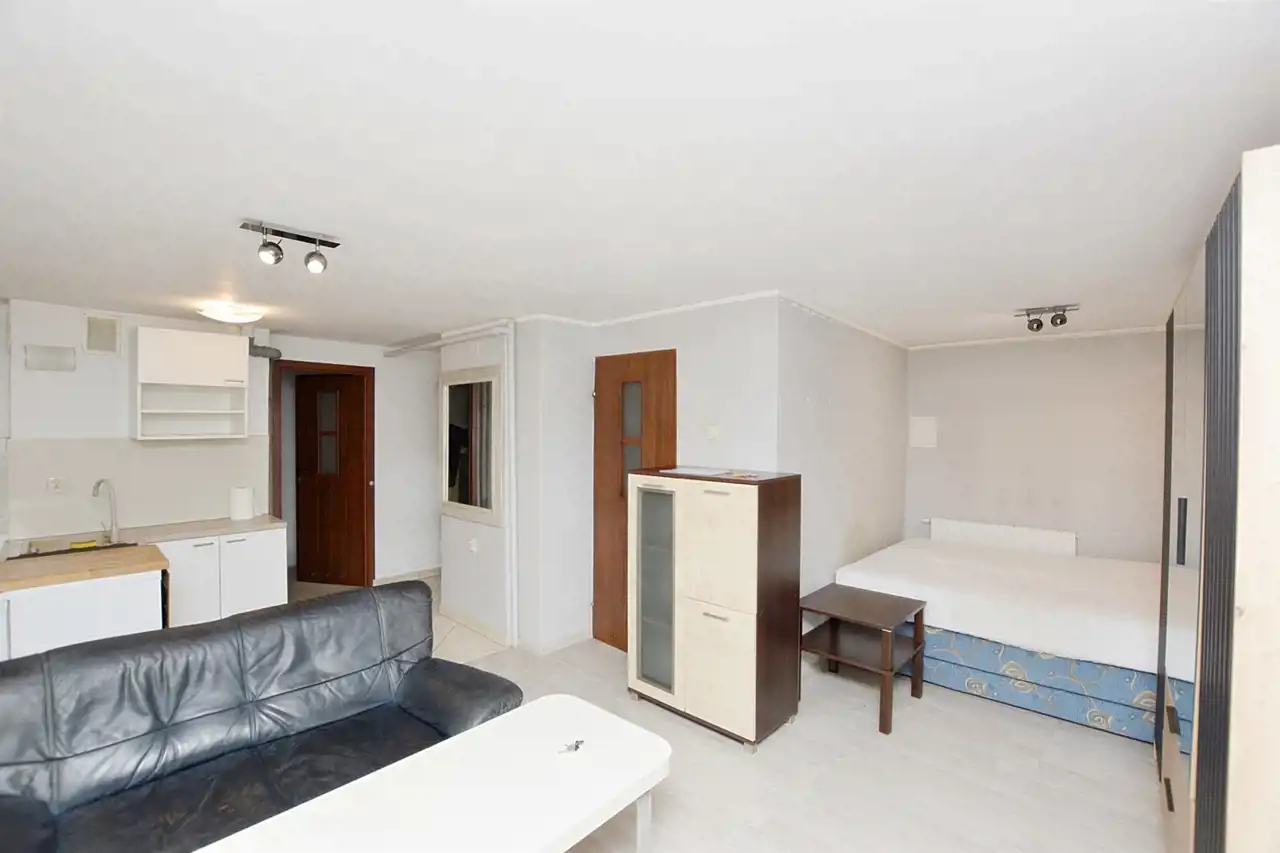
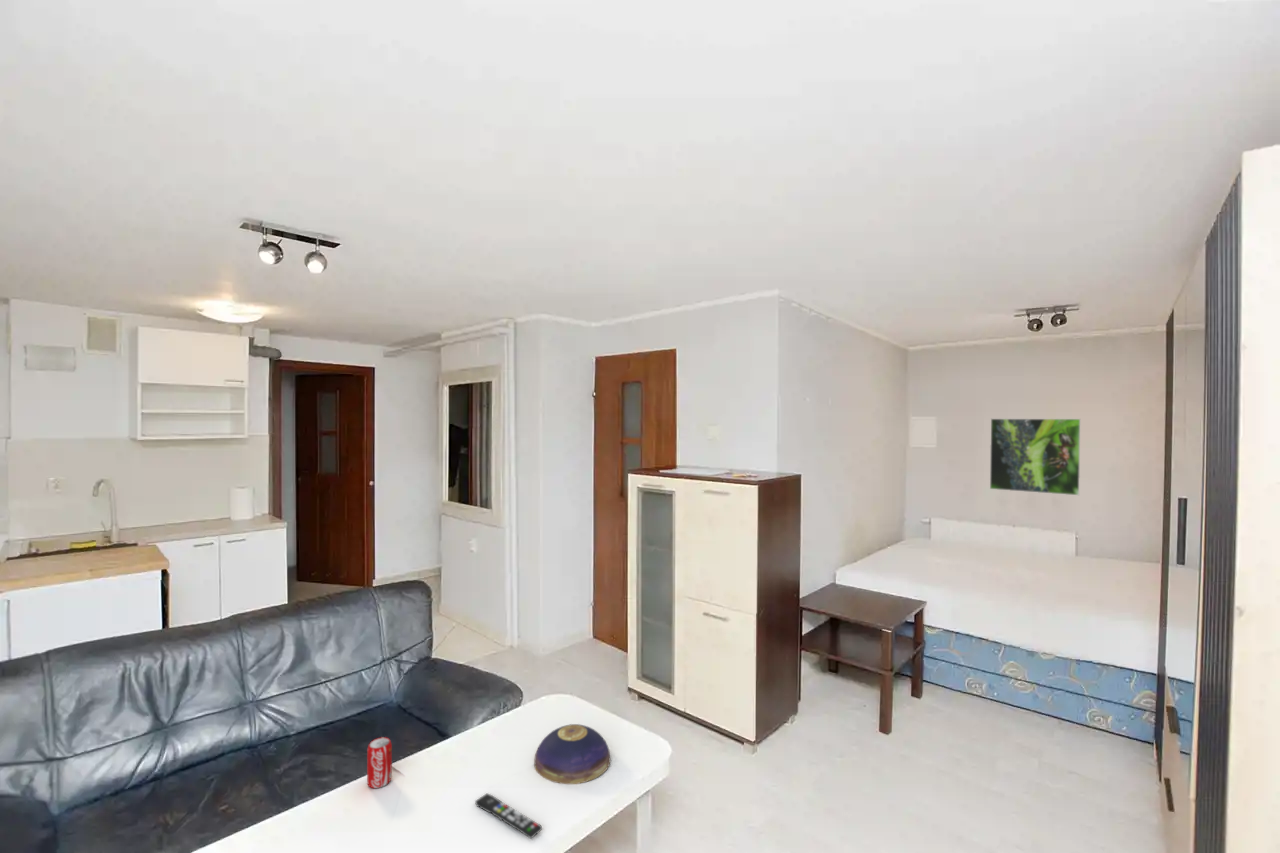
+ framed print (1033, 455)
+ decorative bowl (572, 745)
+ beverage can (379, 762)
+ remote control (507, 814)
